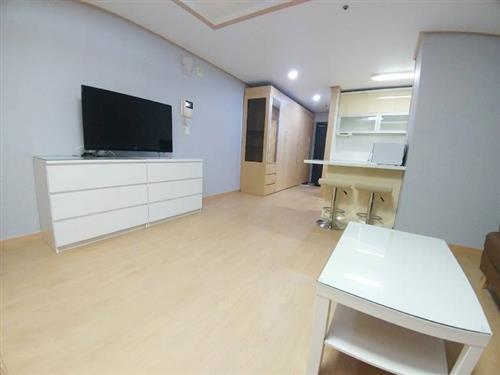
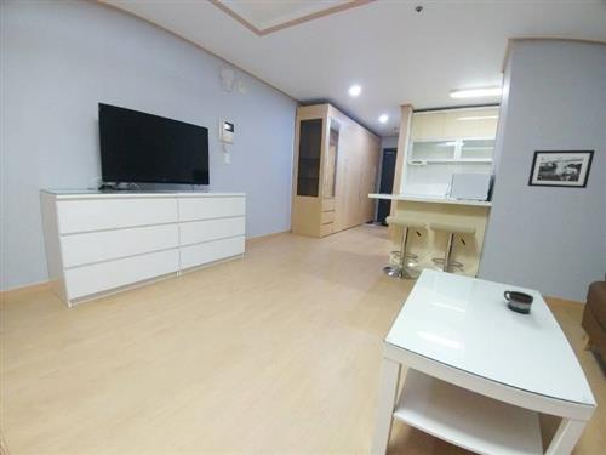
+ picture frame (559, 169)
+ mug (516, 301)
